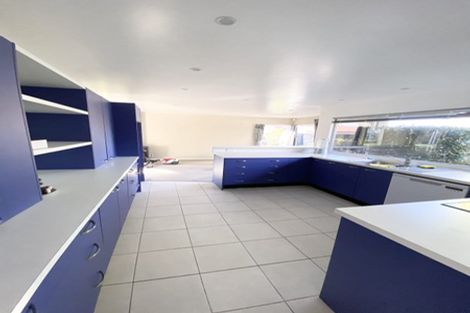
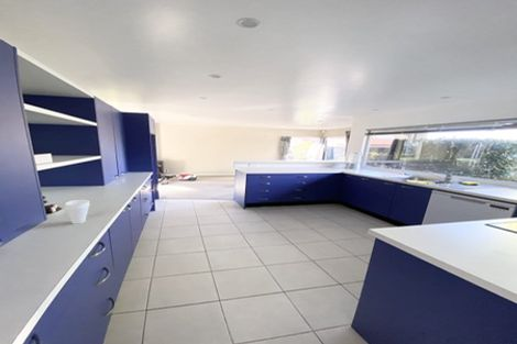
+ cup (78, 212)
